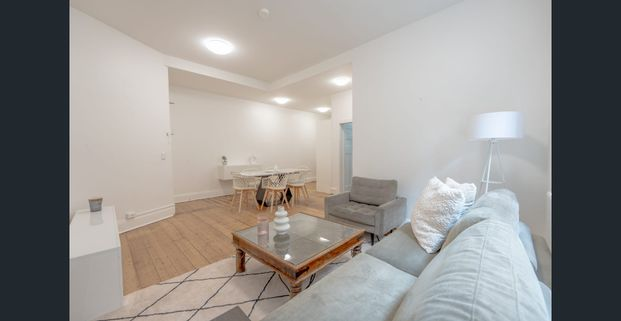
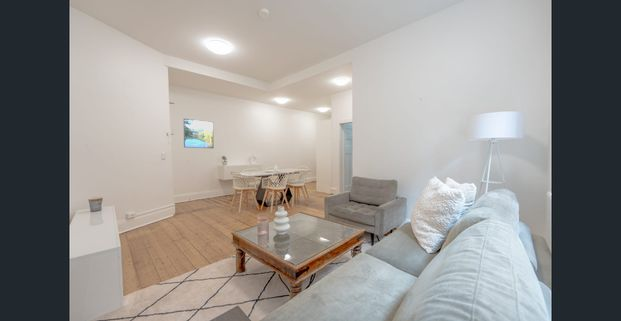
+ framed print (199, 134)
